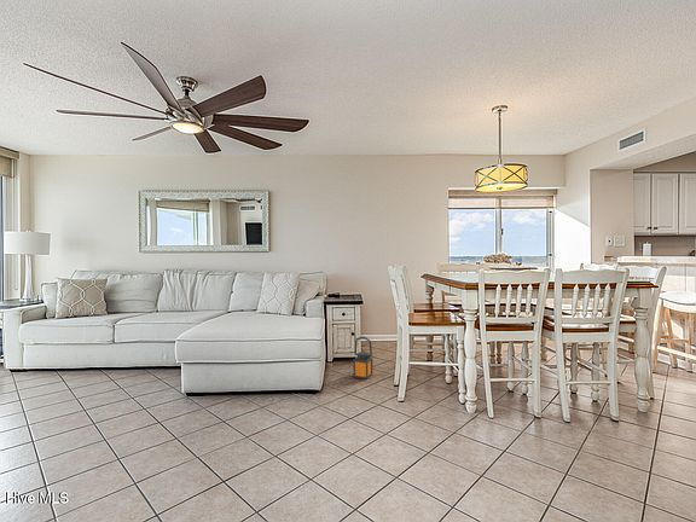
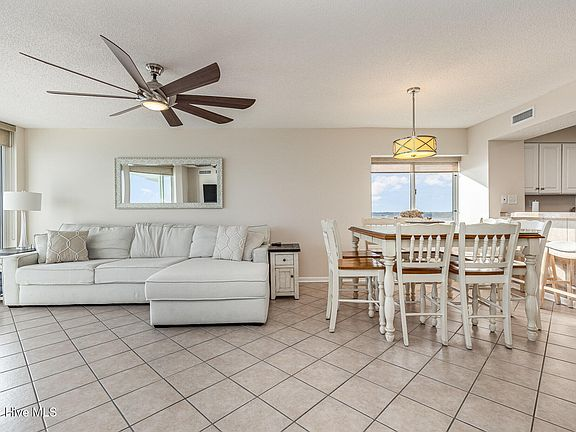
- lantern (362, 356)
